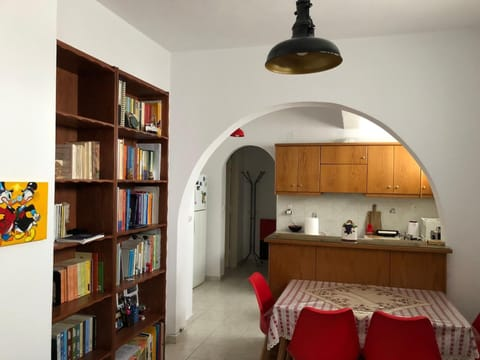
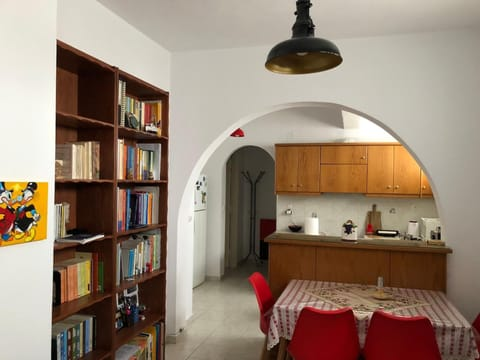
+ candle (380, 286)
